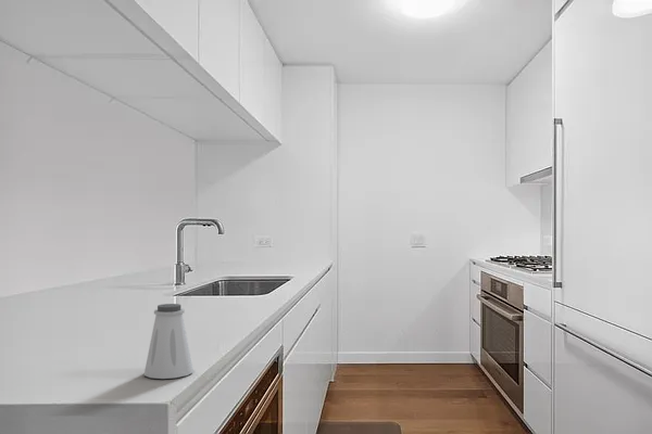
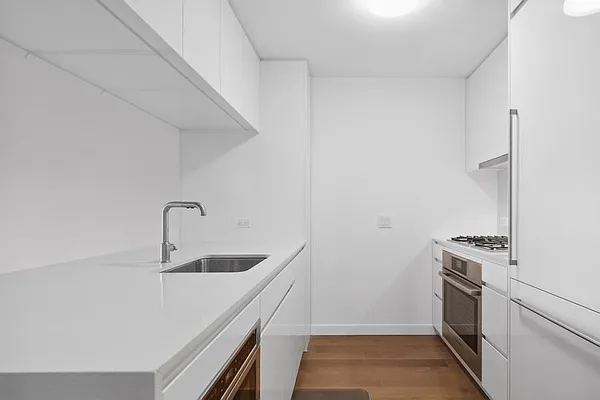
- saltshaker (168, 339)
